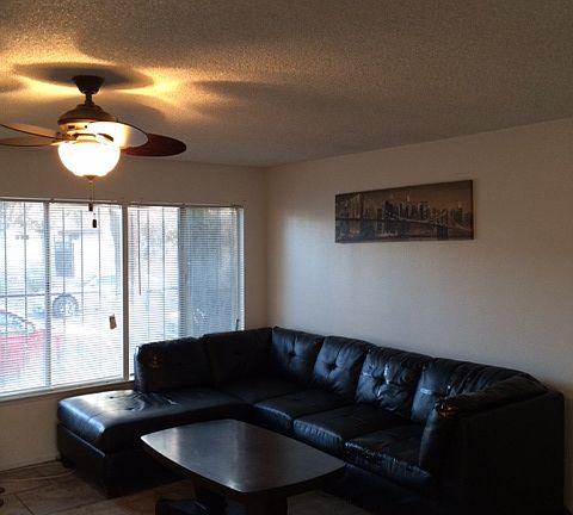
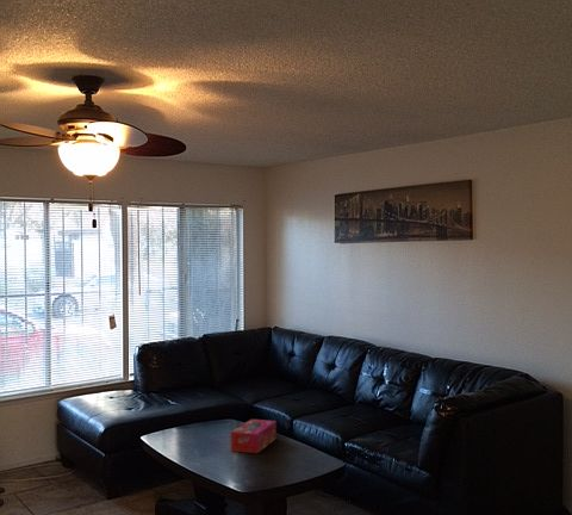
+ tissue box (254, 435)
